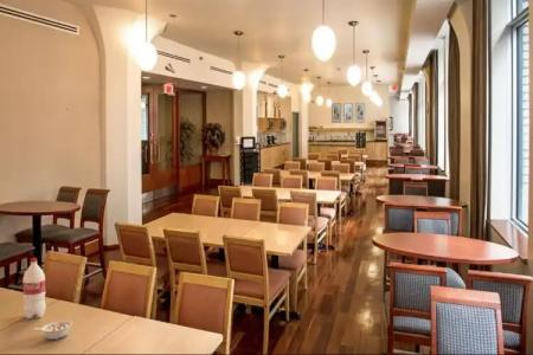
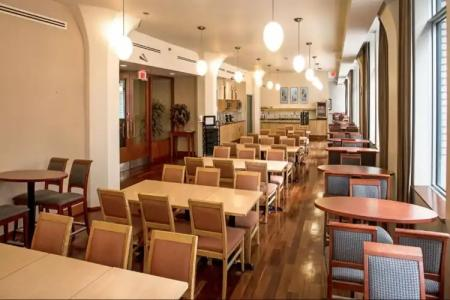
- bottle (33, 286)
- legume (56, 330)
